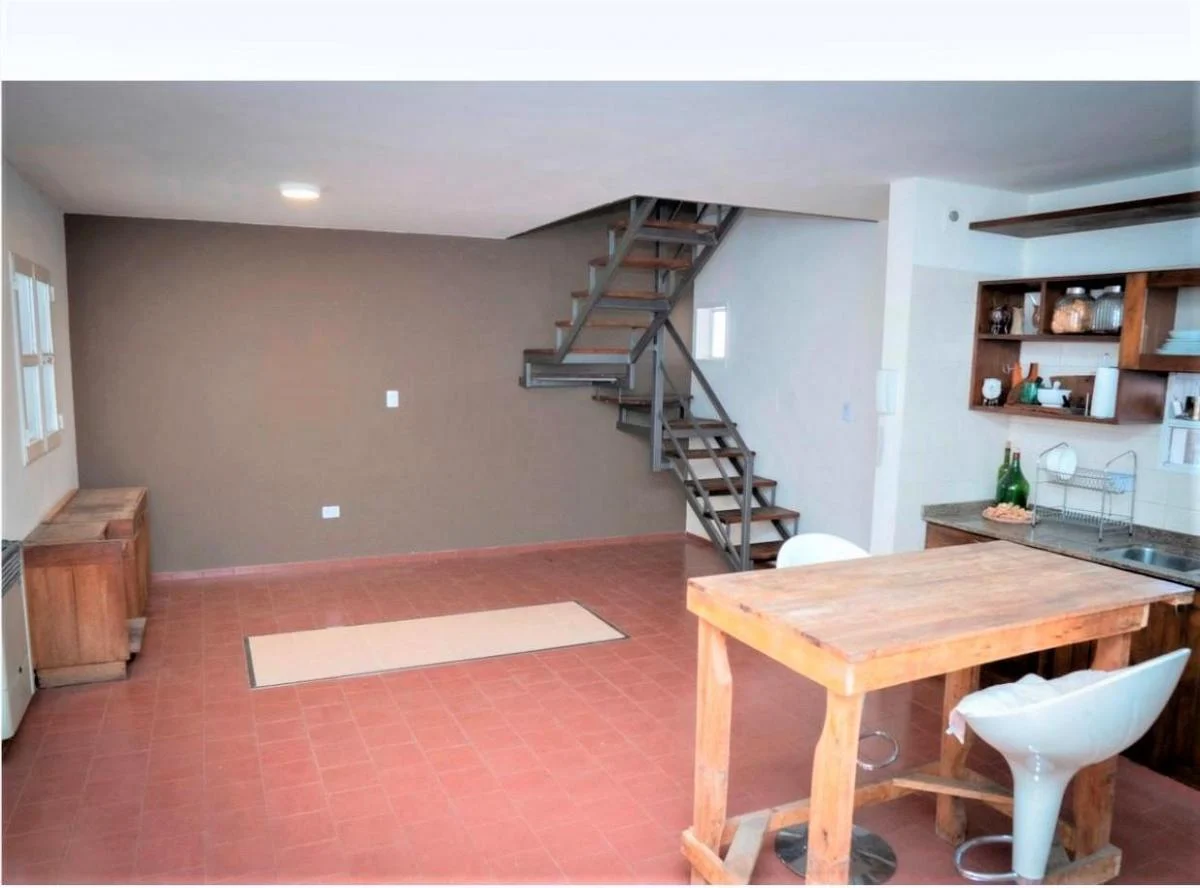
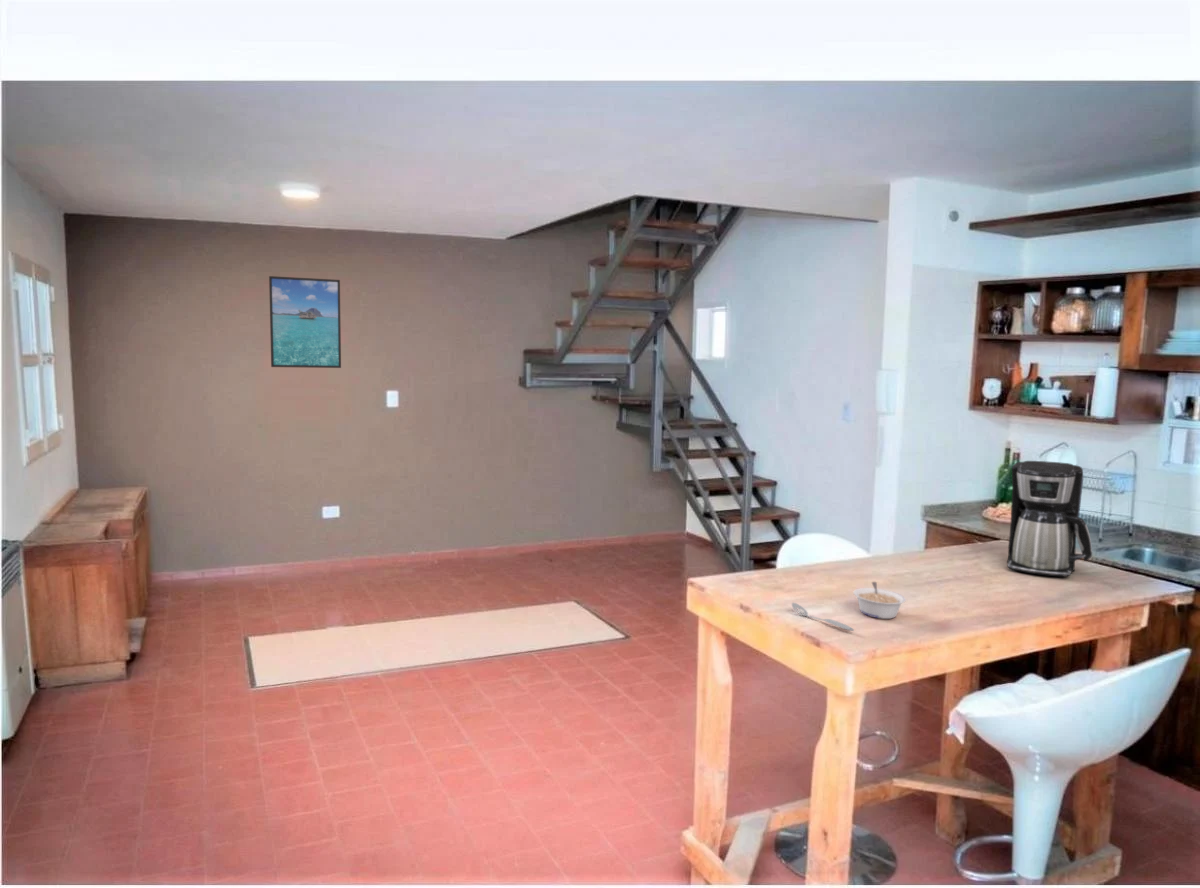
+ spoon (821, 619)
+ coffee maker (1054, 515)
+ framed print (305, 323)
+ legume (877, 601)
